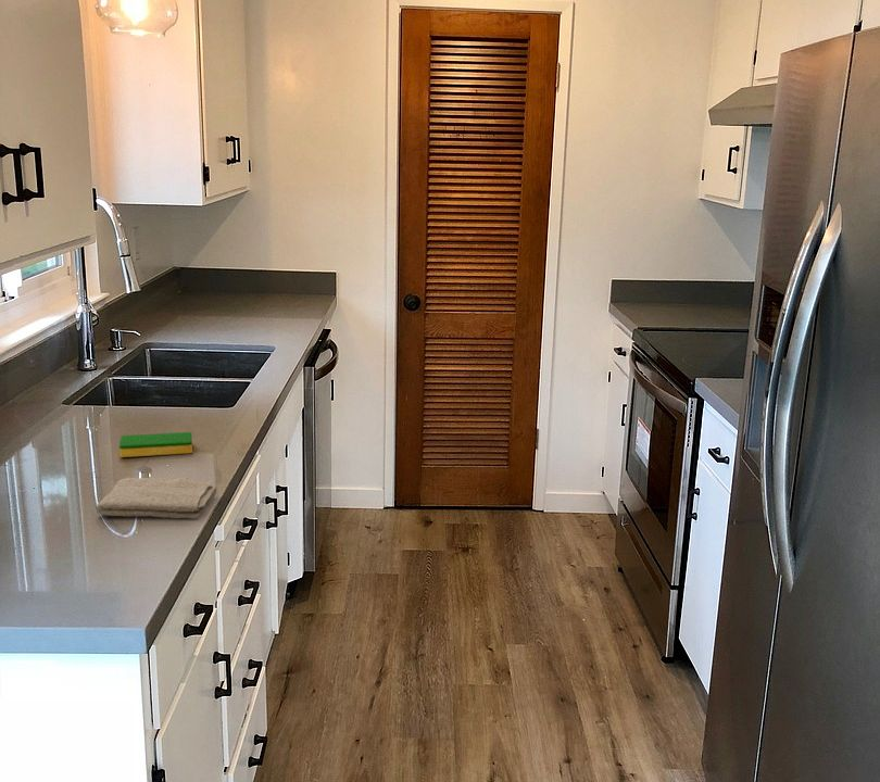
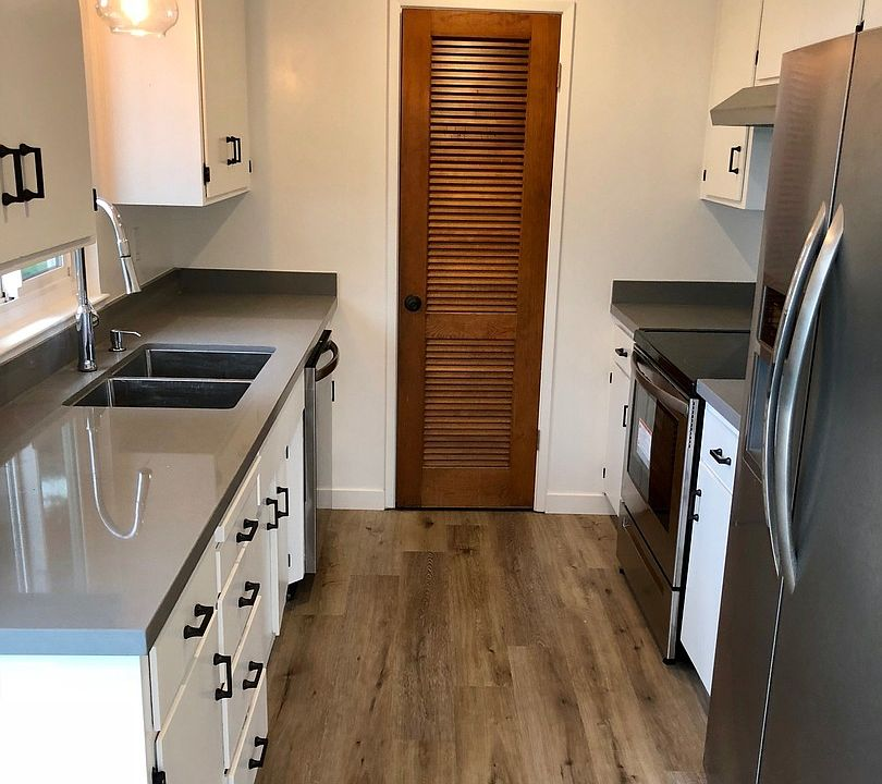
- dish sponge (156, 444)
- washcloth (158, 496)
